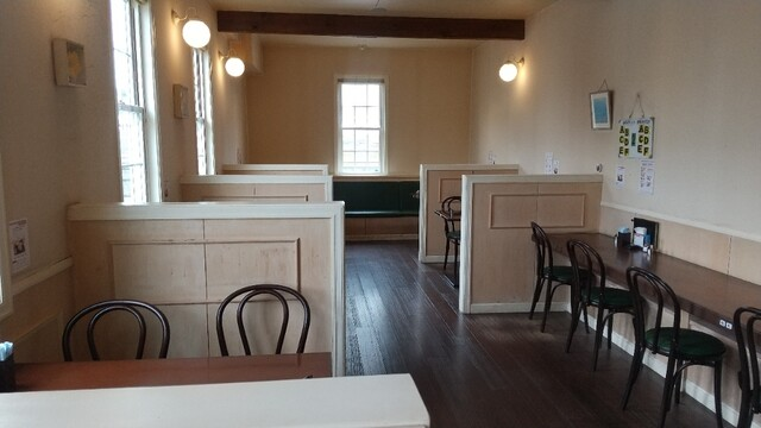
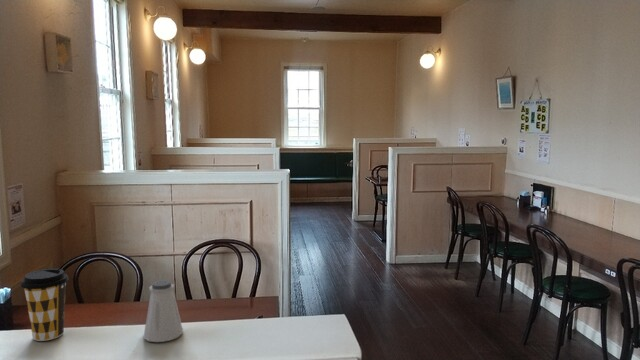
+ saltshaker (162, 308)
+ coffee cup (46, 304)
